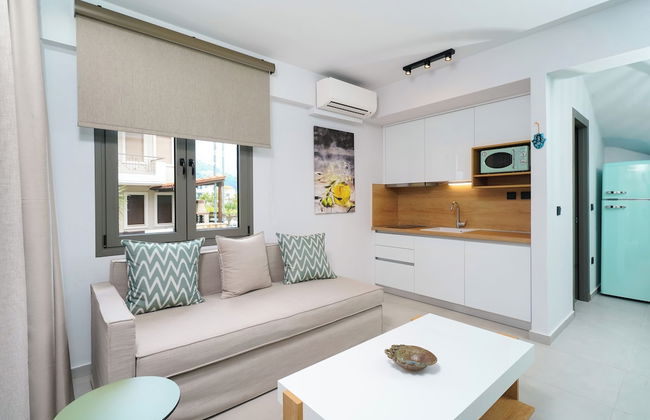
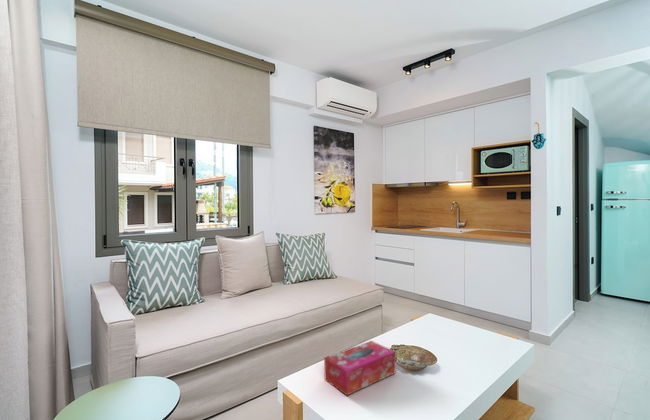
+ tissue box (360, 365)
